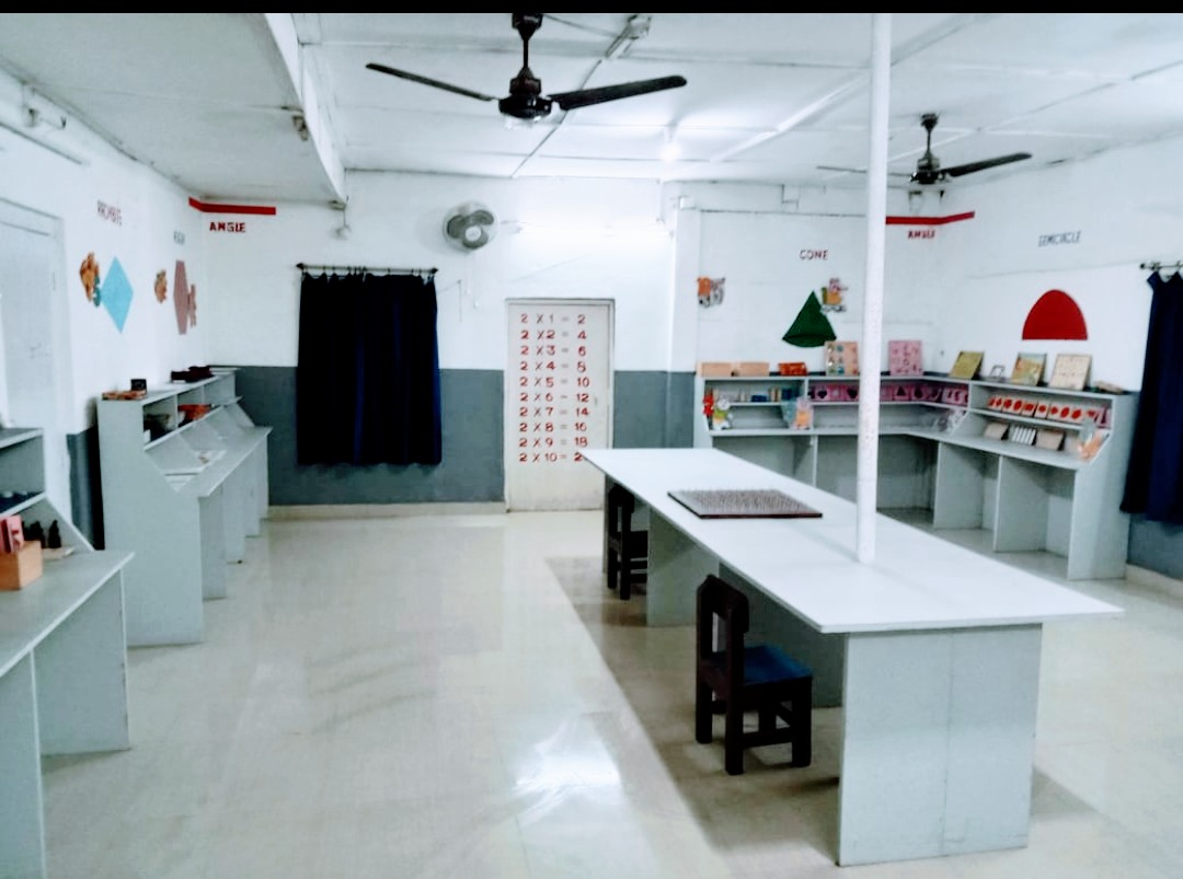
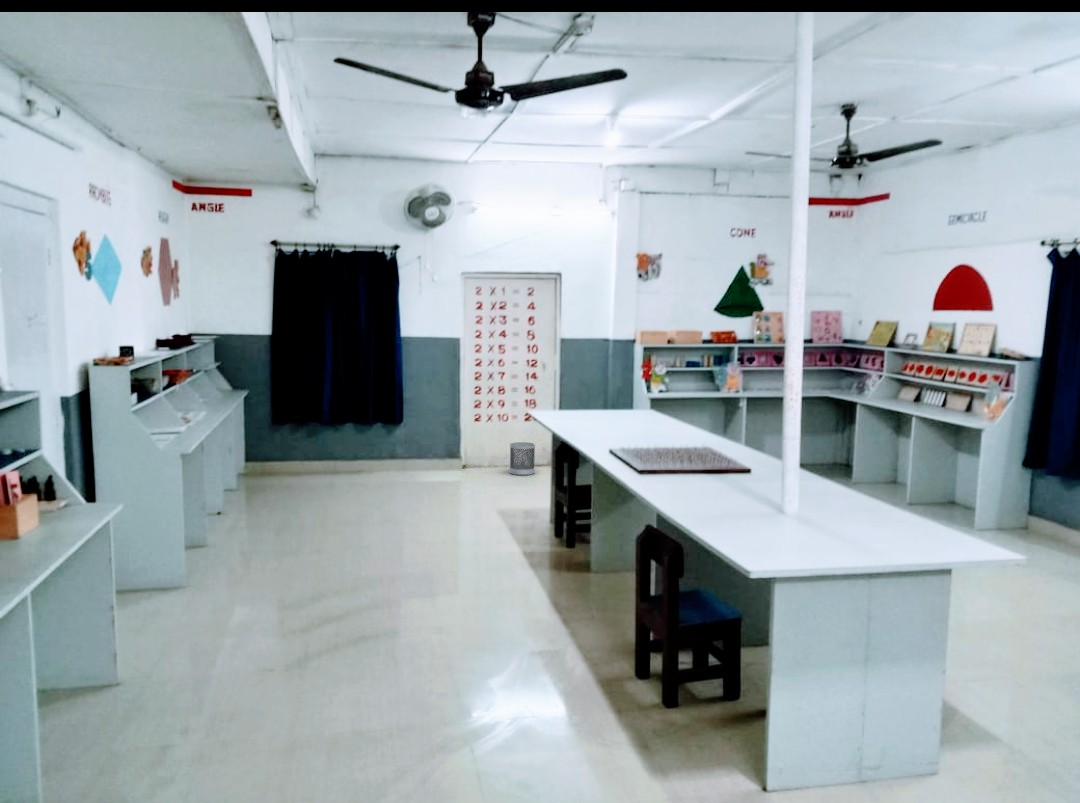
+ wastebasket (521, 458)
